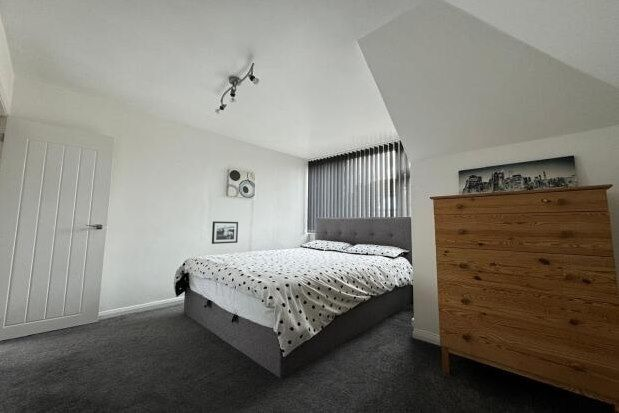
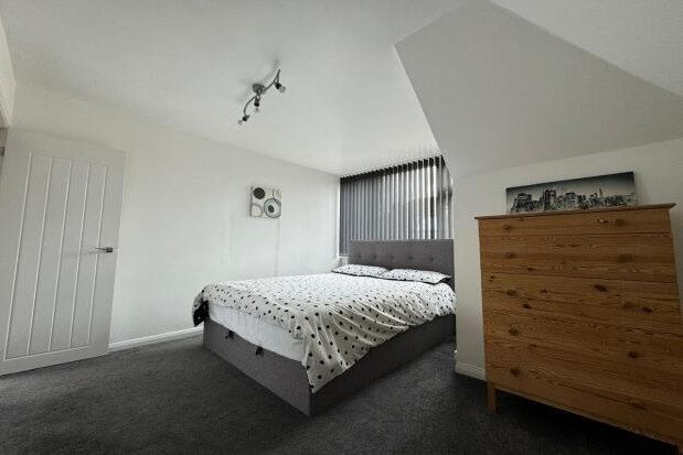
- picture frame (225, 232)
